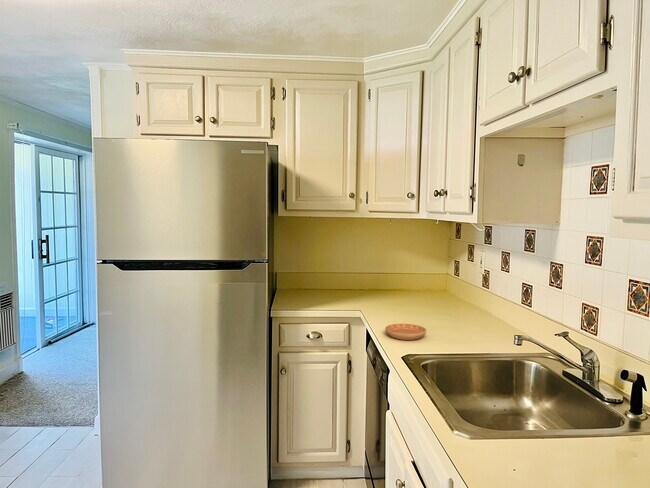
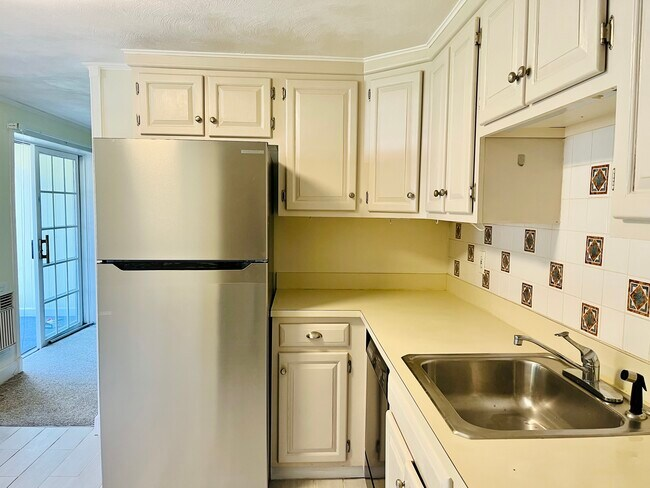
- saucer (405, 332)
